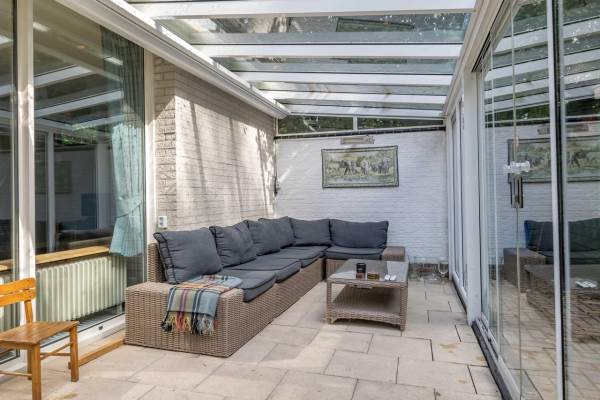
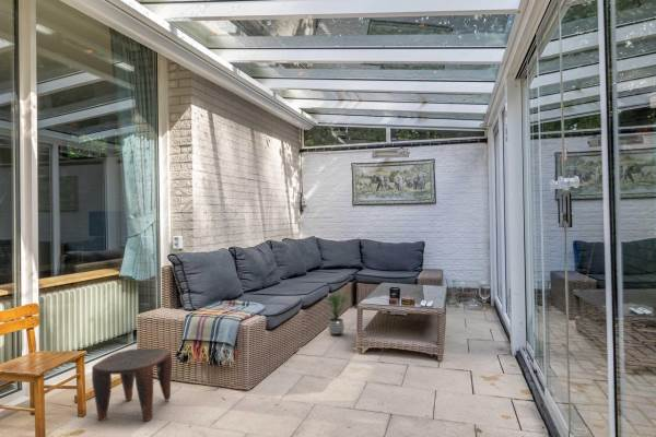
+ potted plant (336, 312)
+ stool (136, 382)
